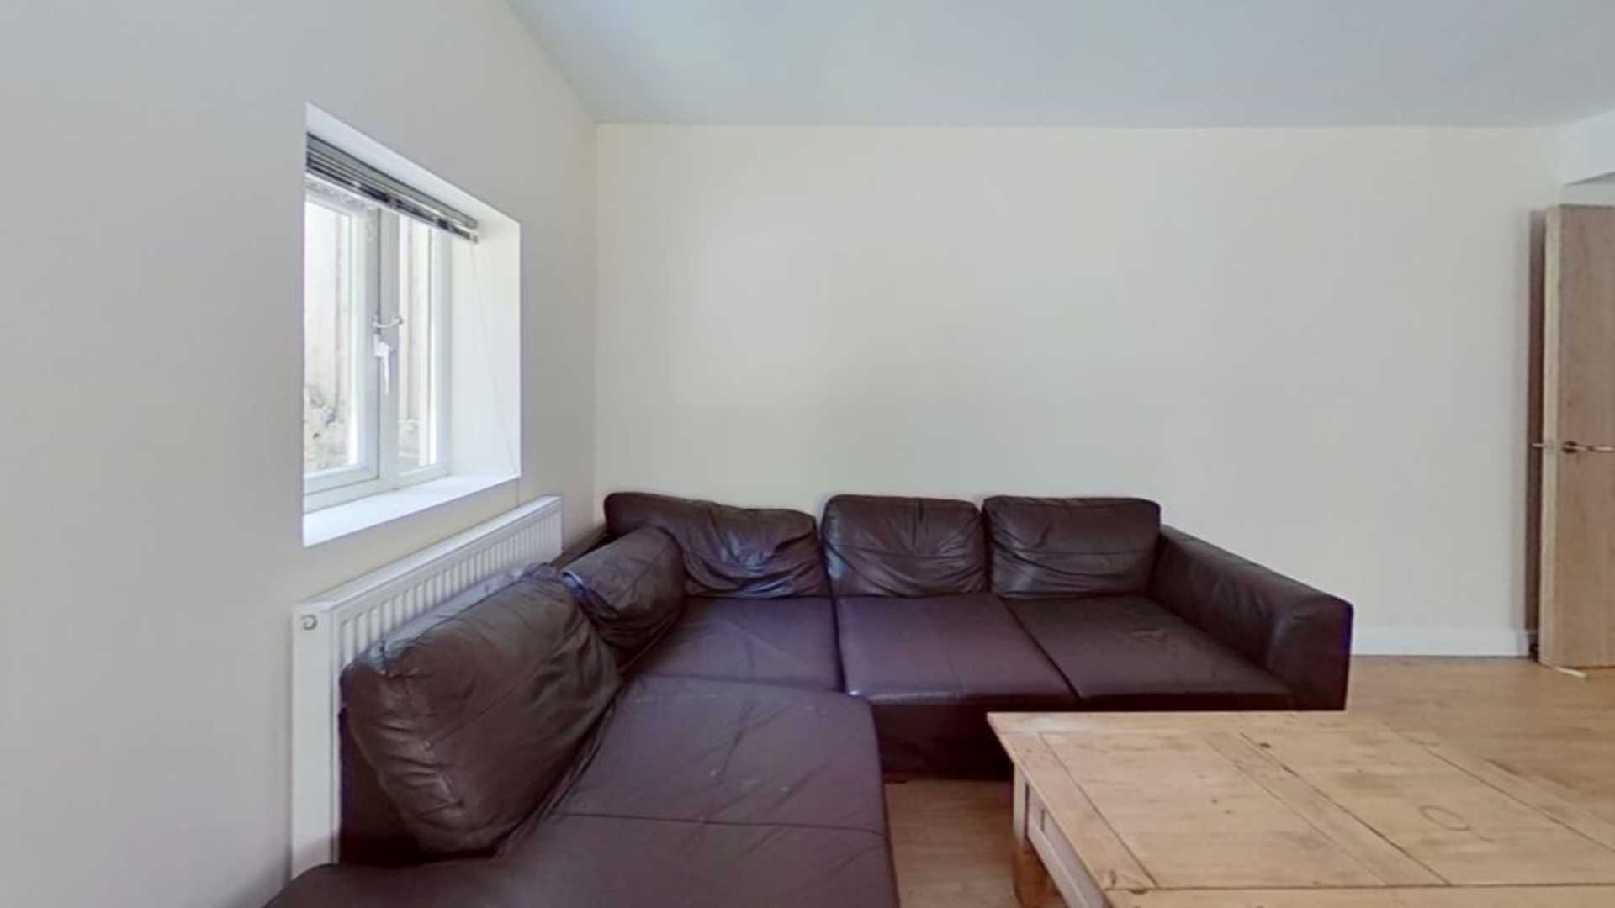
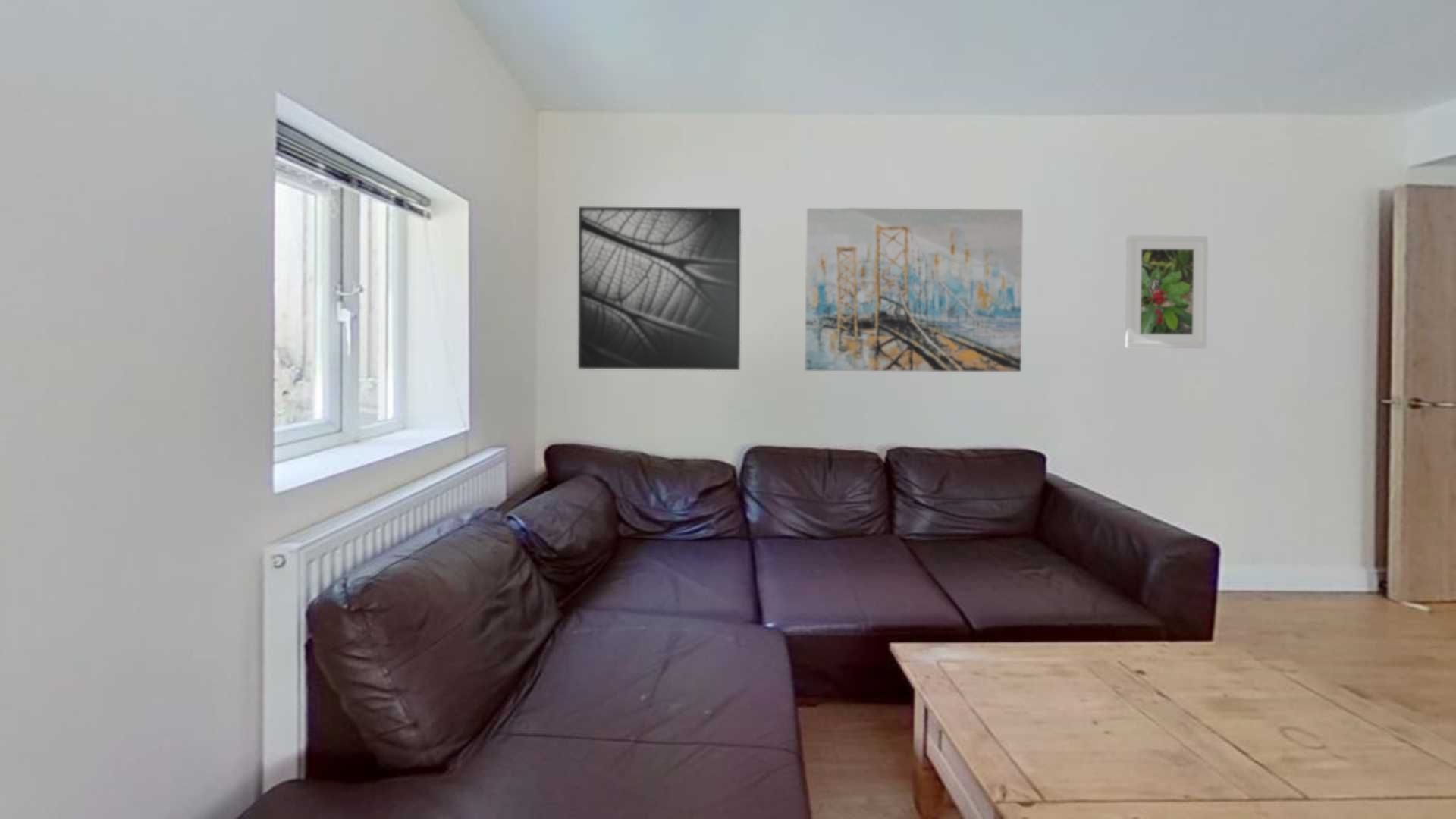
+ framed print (659, 288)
+ wall art (913, 290)
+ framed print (1166, 292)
